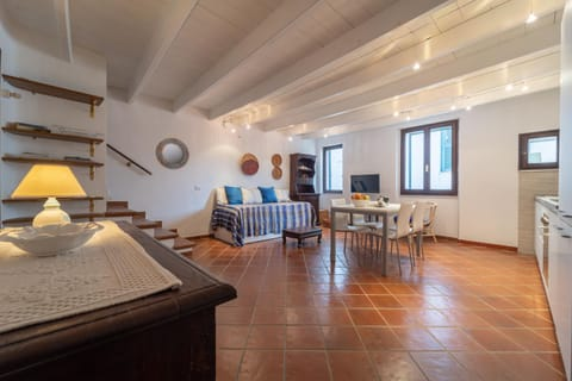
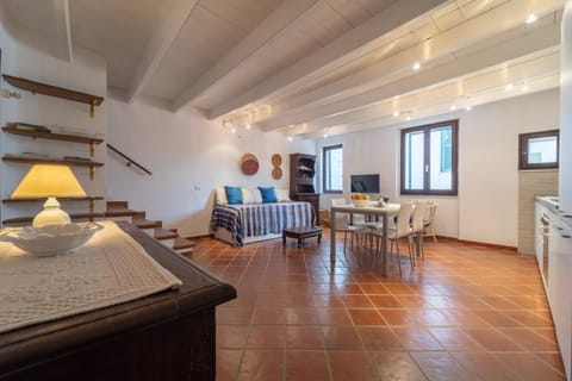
- home mirror (173, 154)
